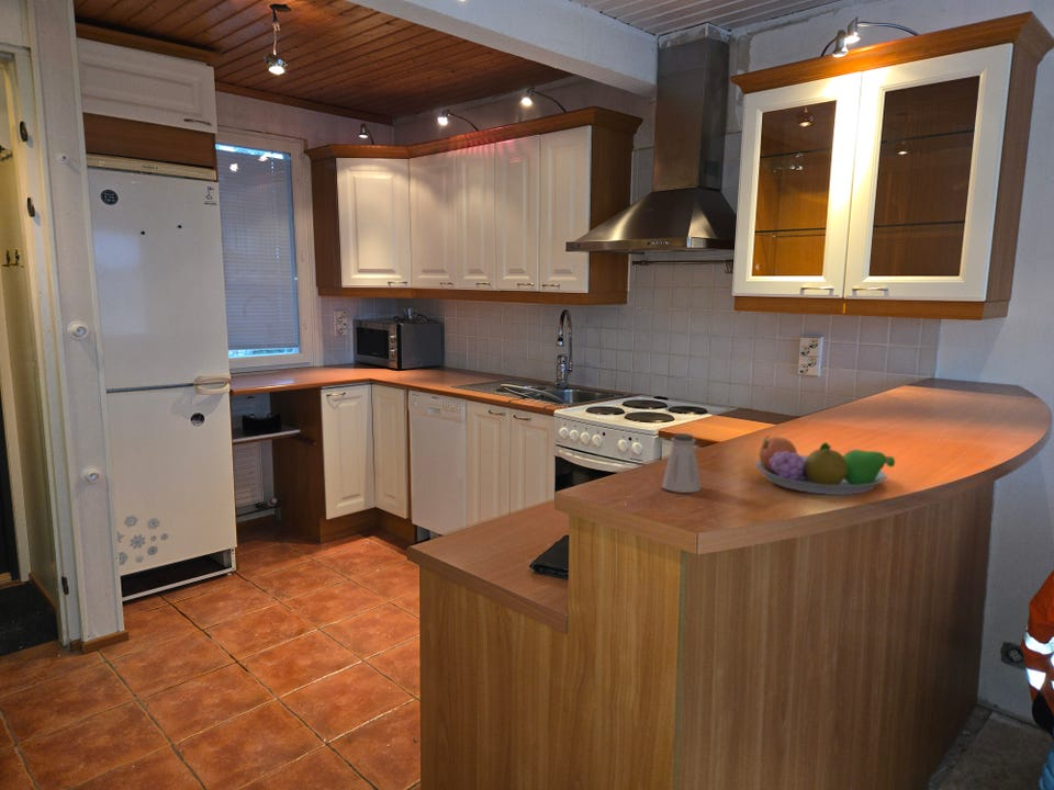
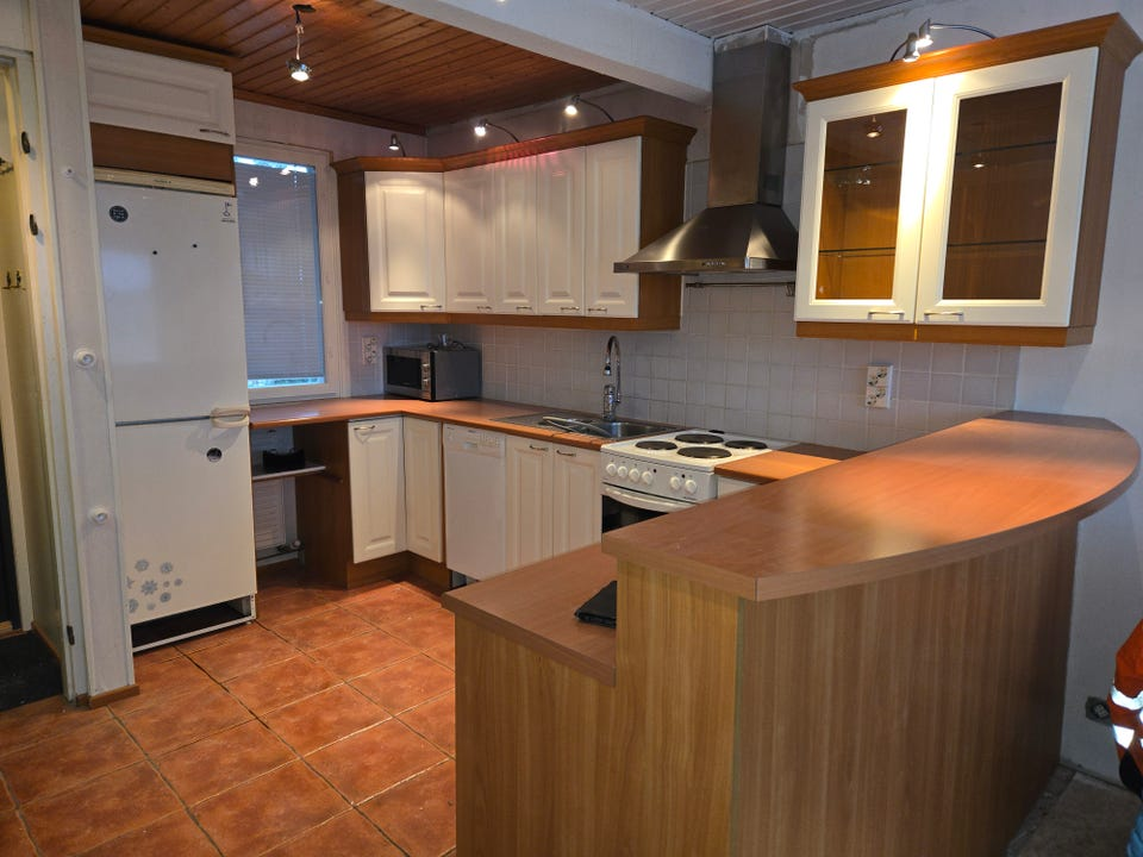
- saltshaker (682, 461)
- fruit bowl (823, 459)
